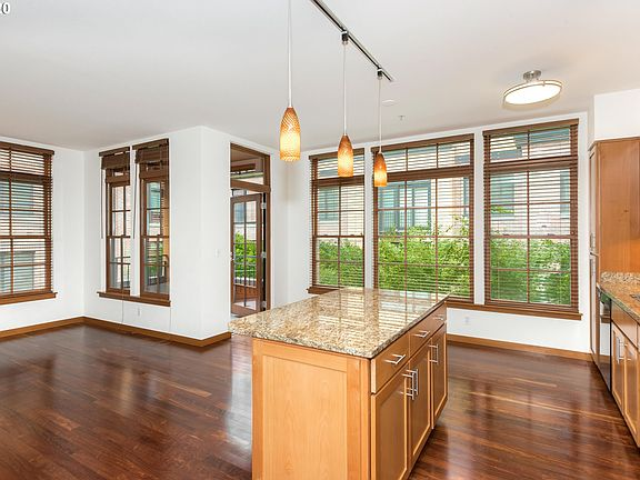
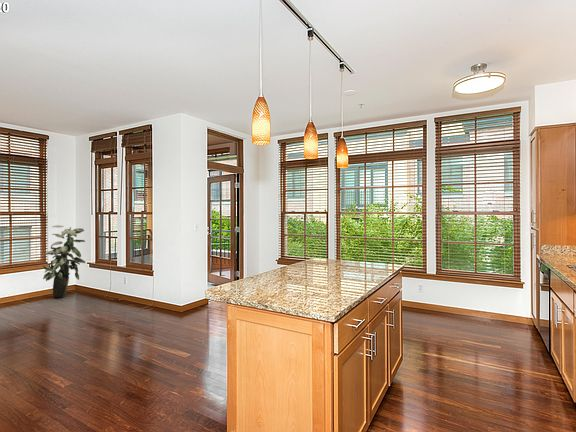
+ indoor plant (63, 260)
